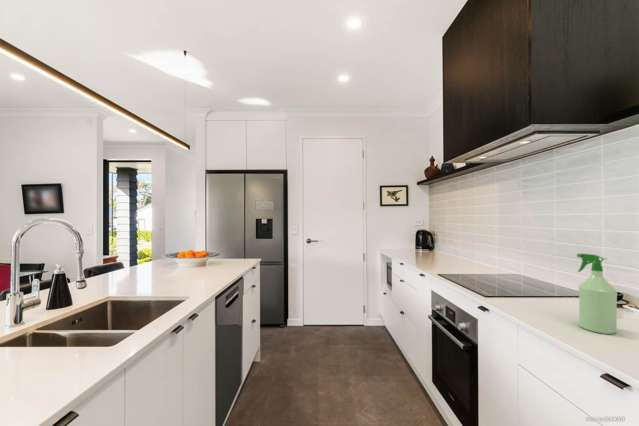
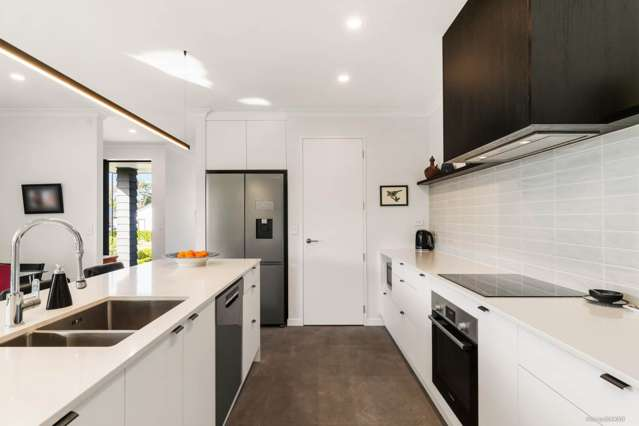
- spray bottle (597, 292)
